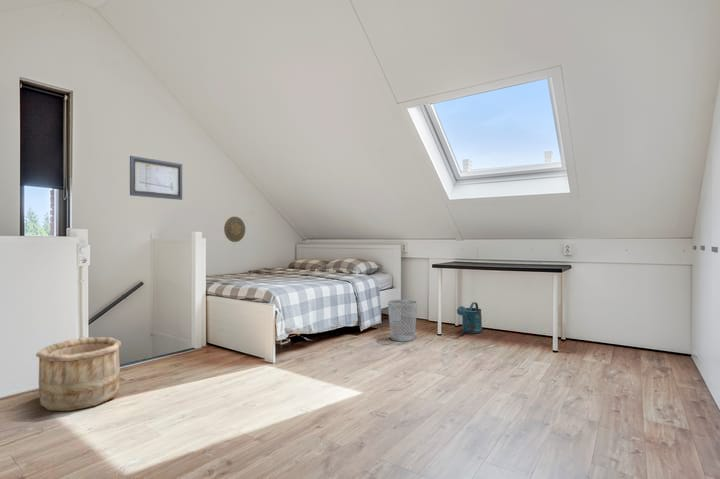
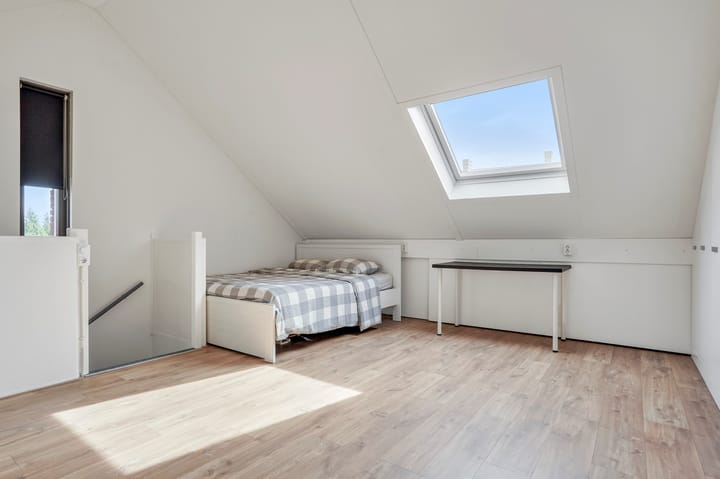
- wastebasket (402, 320)
- wall art (157, 178)
- wooden bucket (81, 371)
- watering can (469, 318)
- decorative plate (235, 229)
